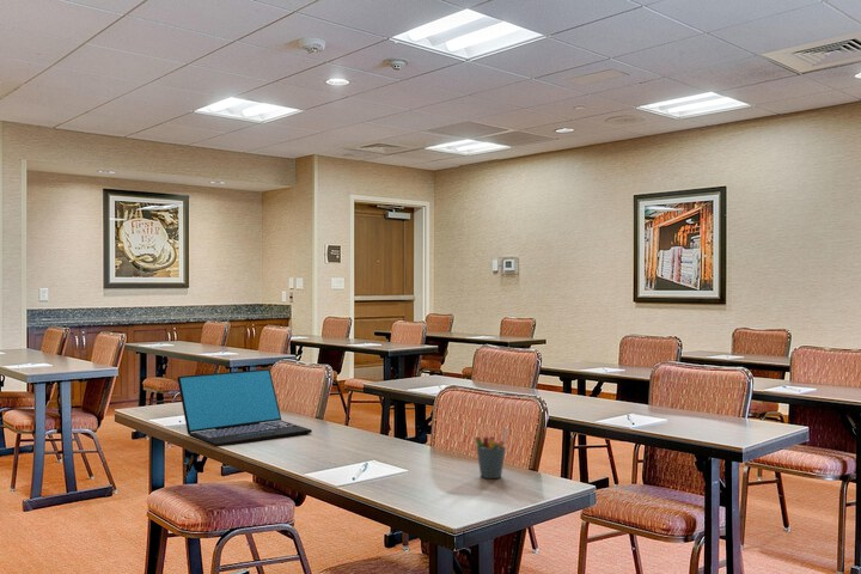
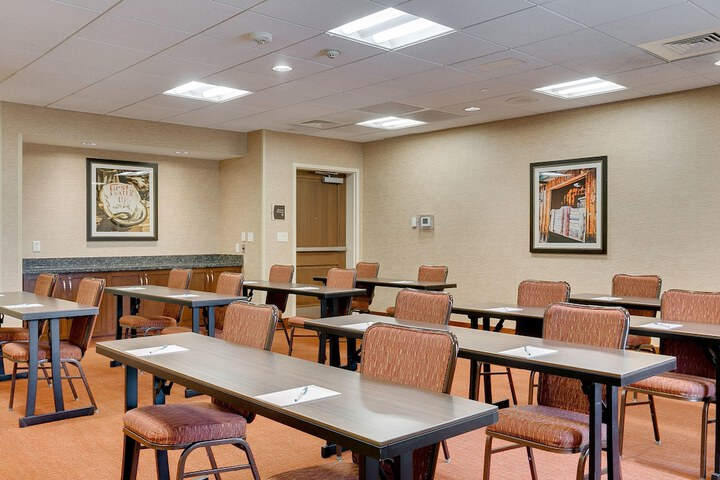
- laptop (244, 404)
- pen holder (490, 452)
